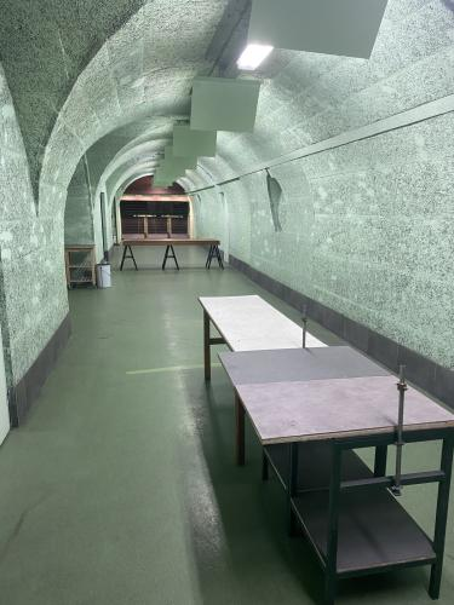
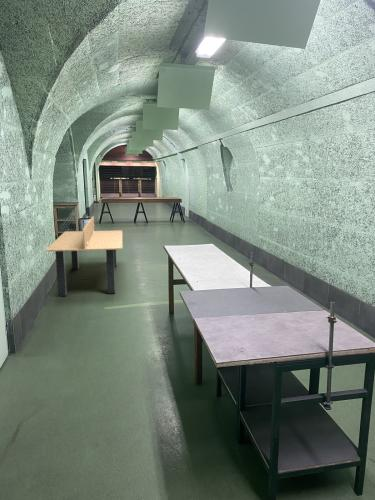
+ bench (90, 249)
